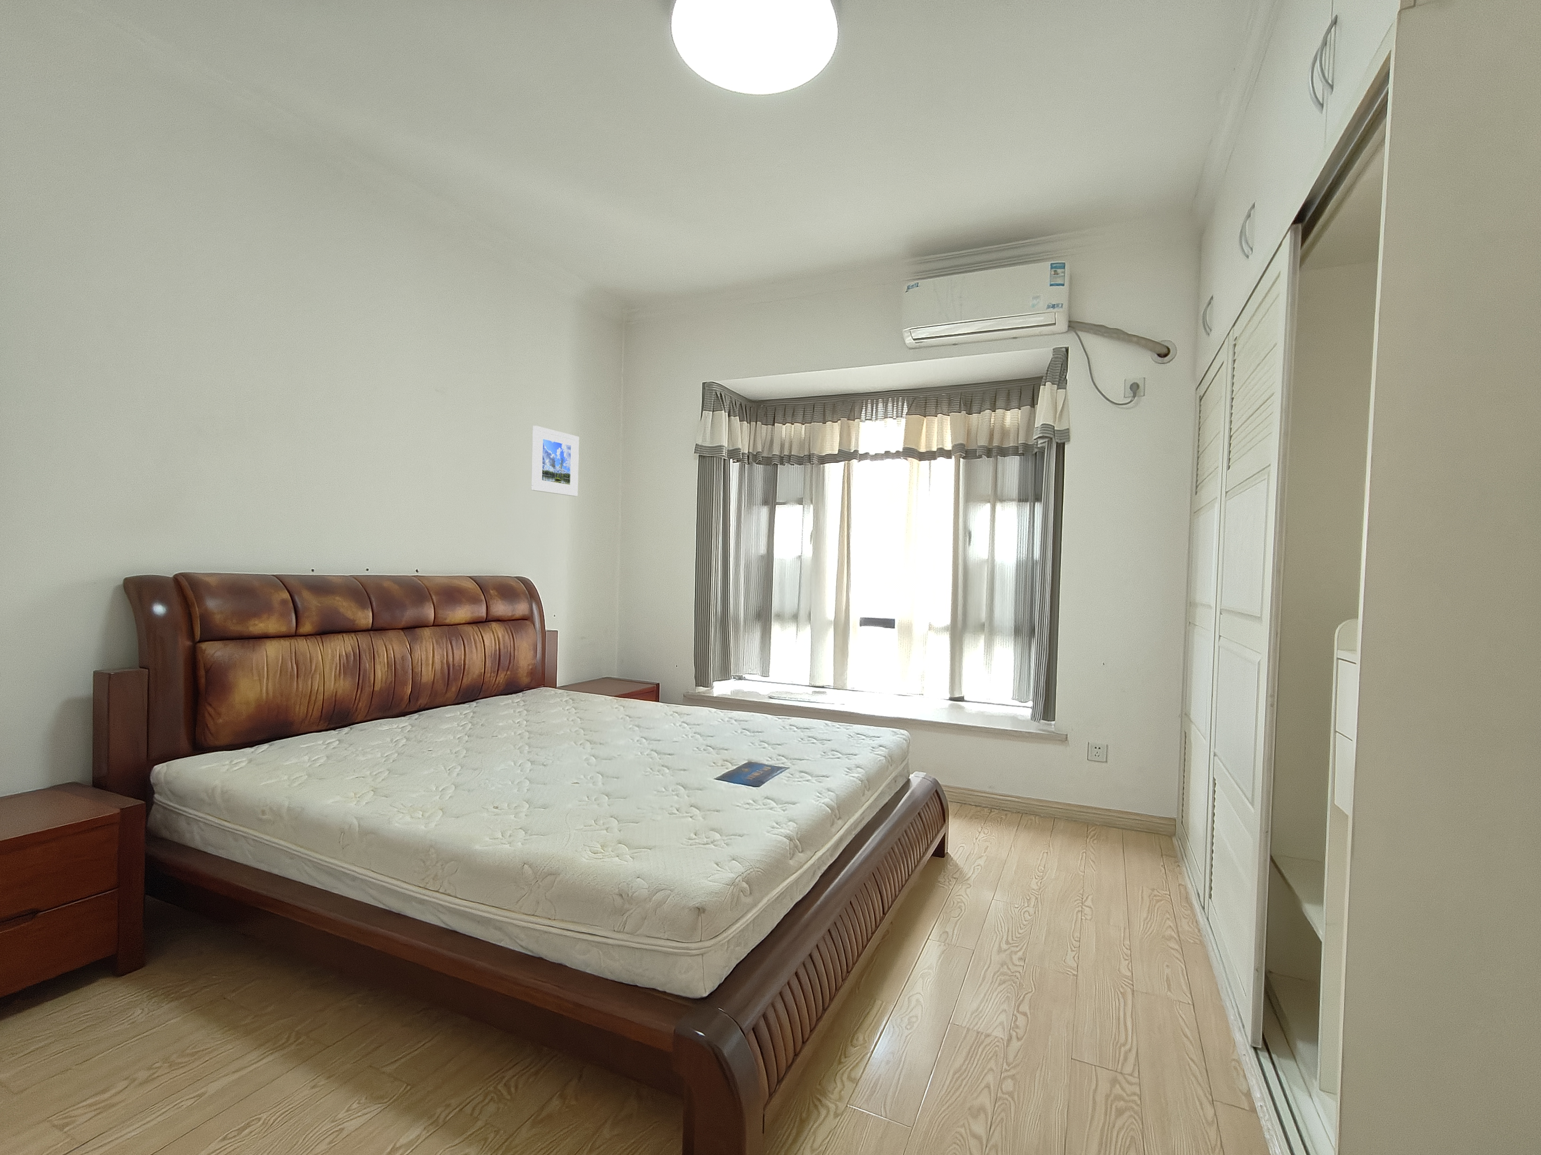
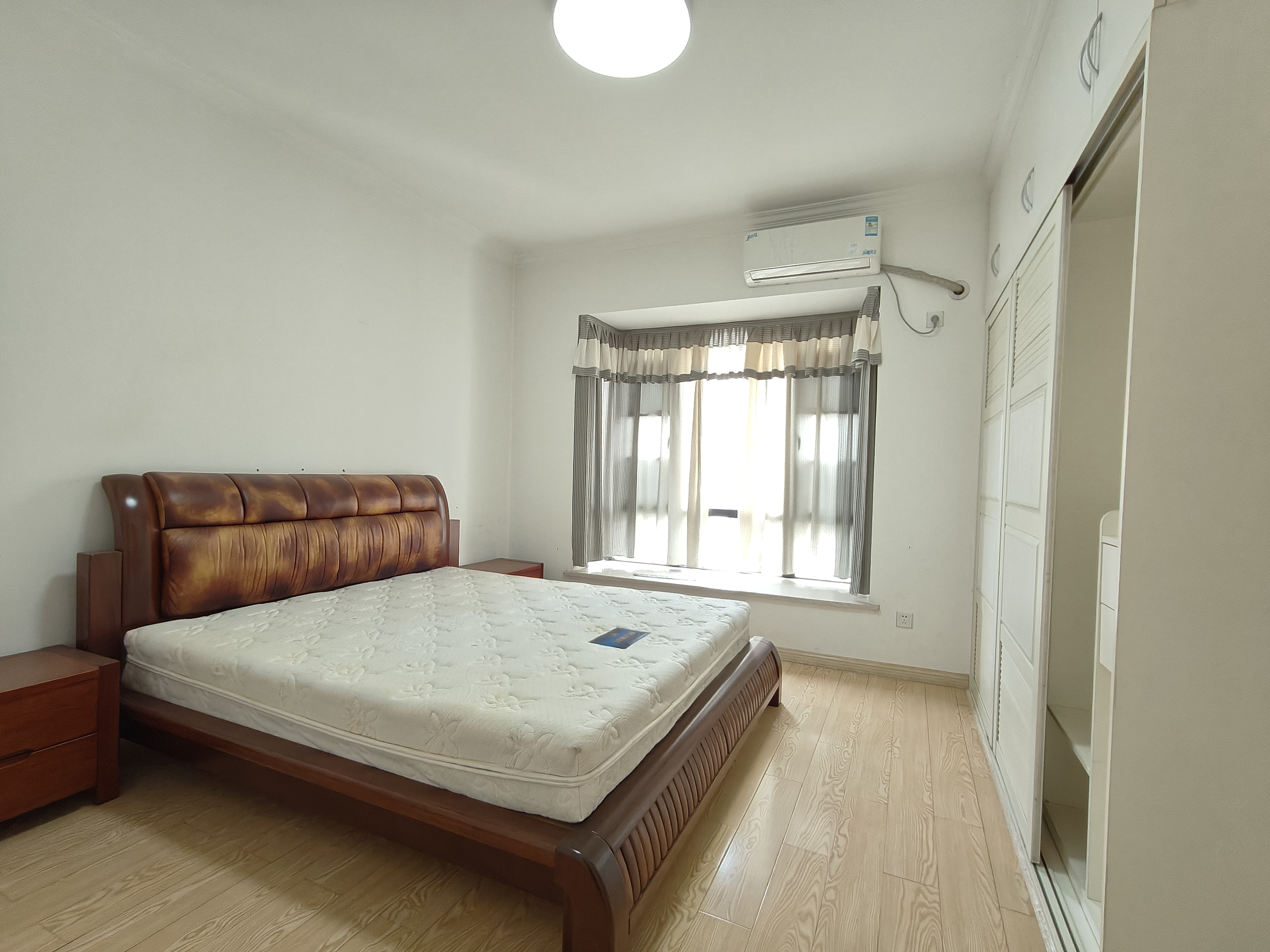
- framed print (556, 462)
